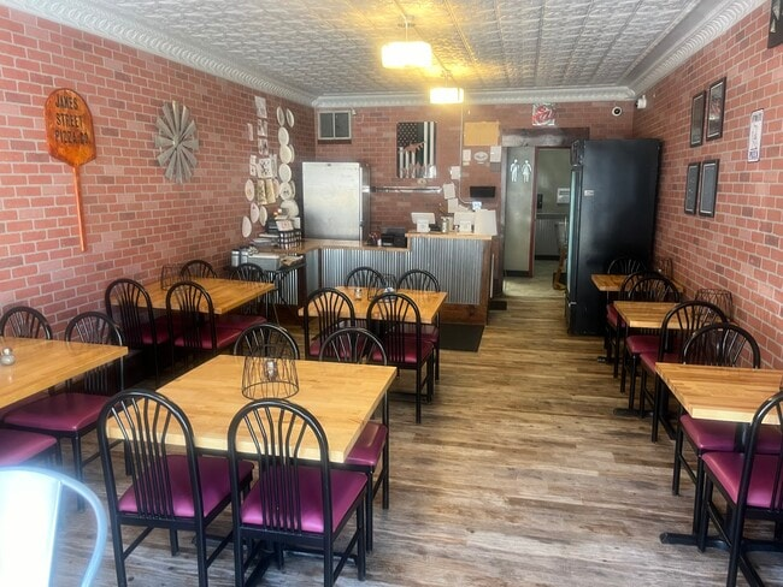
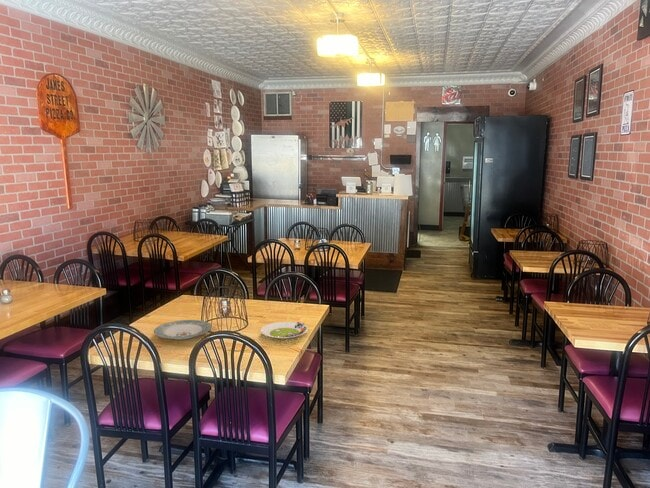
+ plate (183, 331)
+ salad plate (284, 330)
